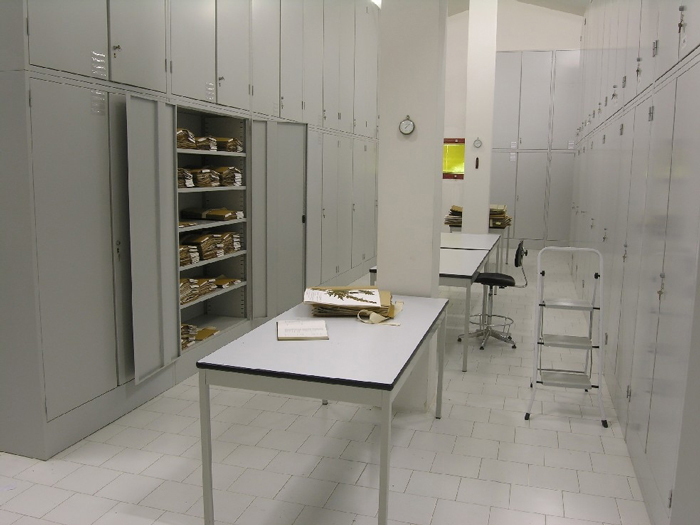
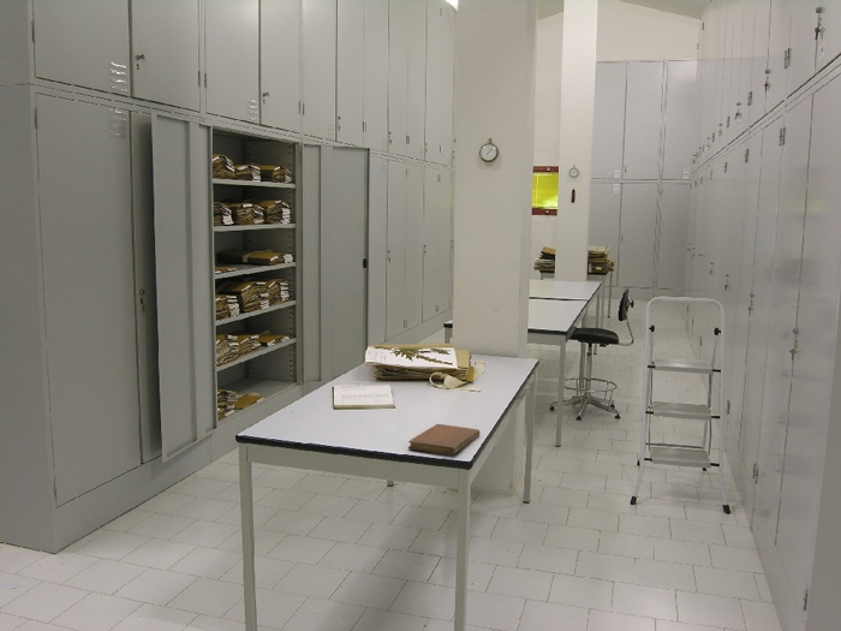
+ notebook (445, 439)
